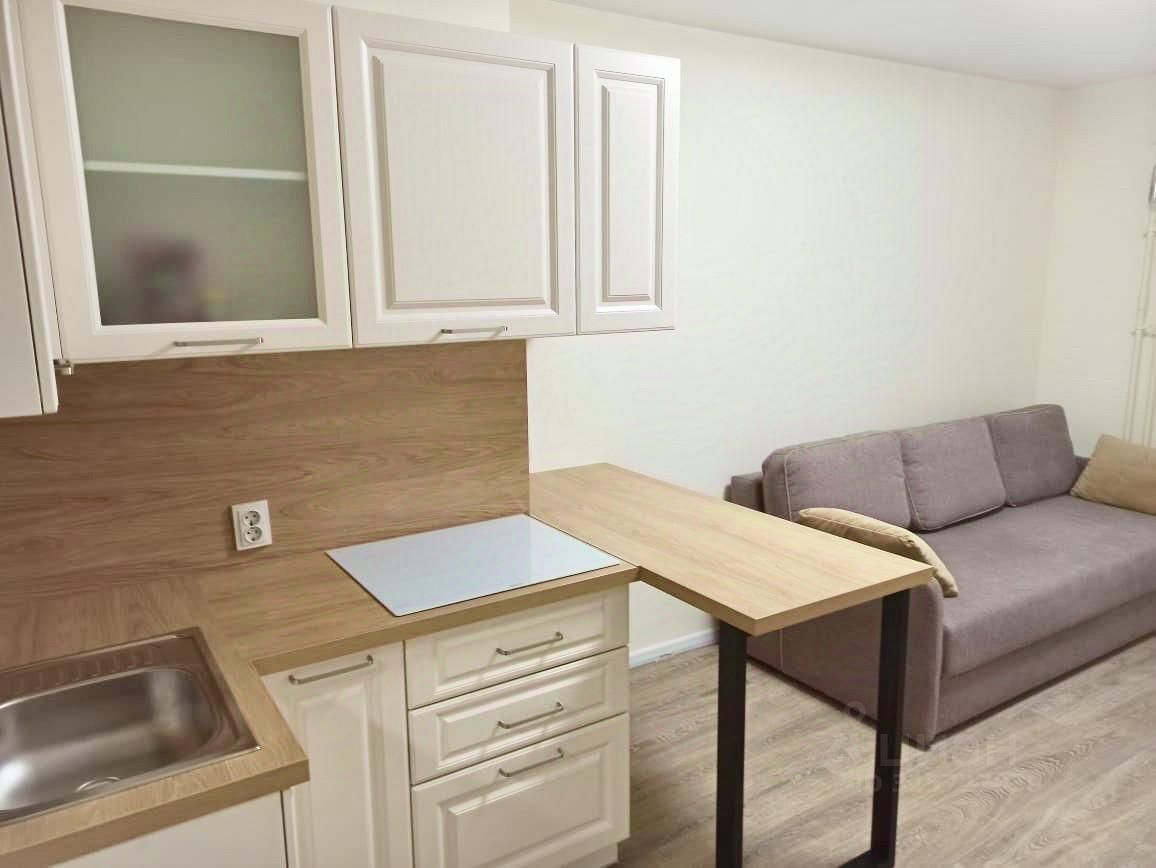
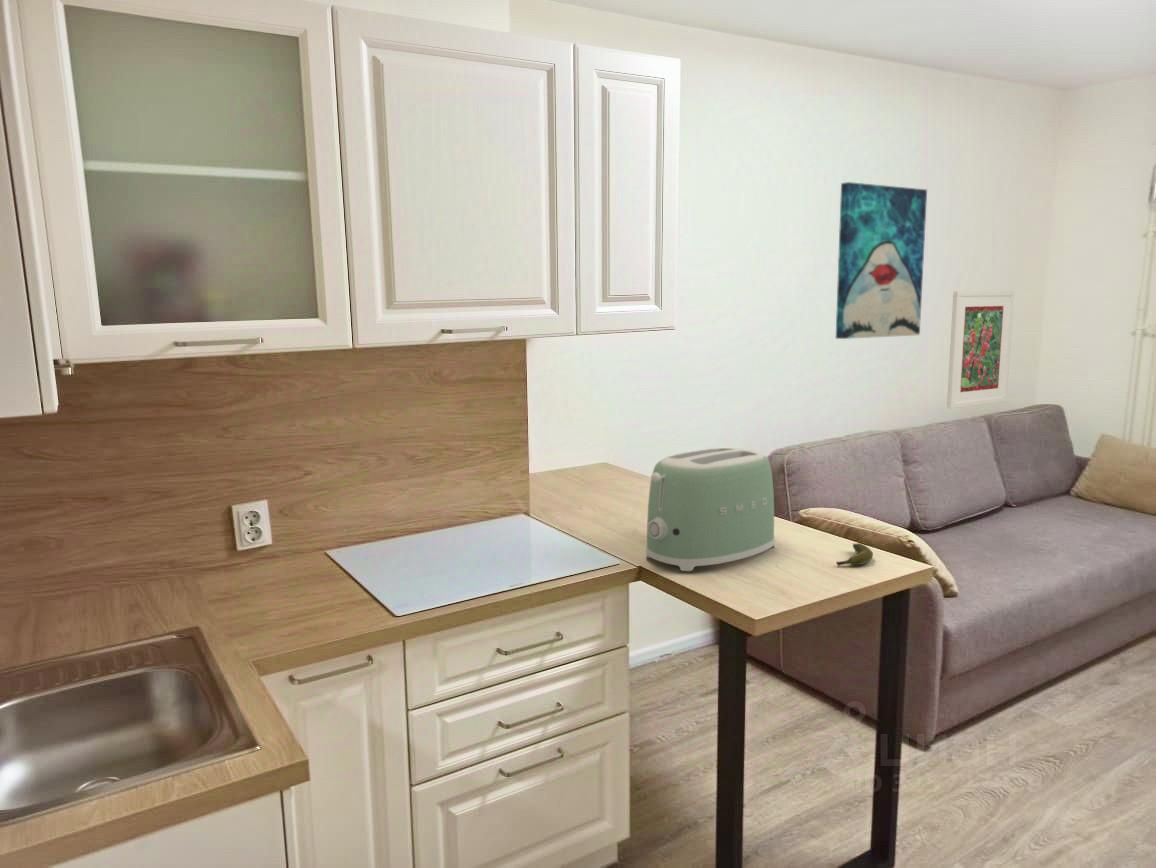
+ banana (854, 555)
+ wall art (882, 262)
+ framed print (981, 348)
+ toaster (712, 502)
